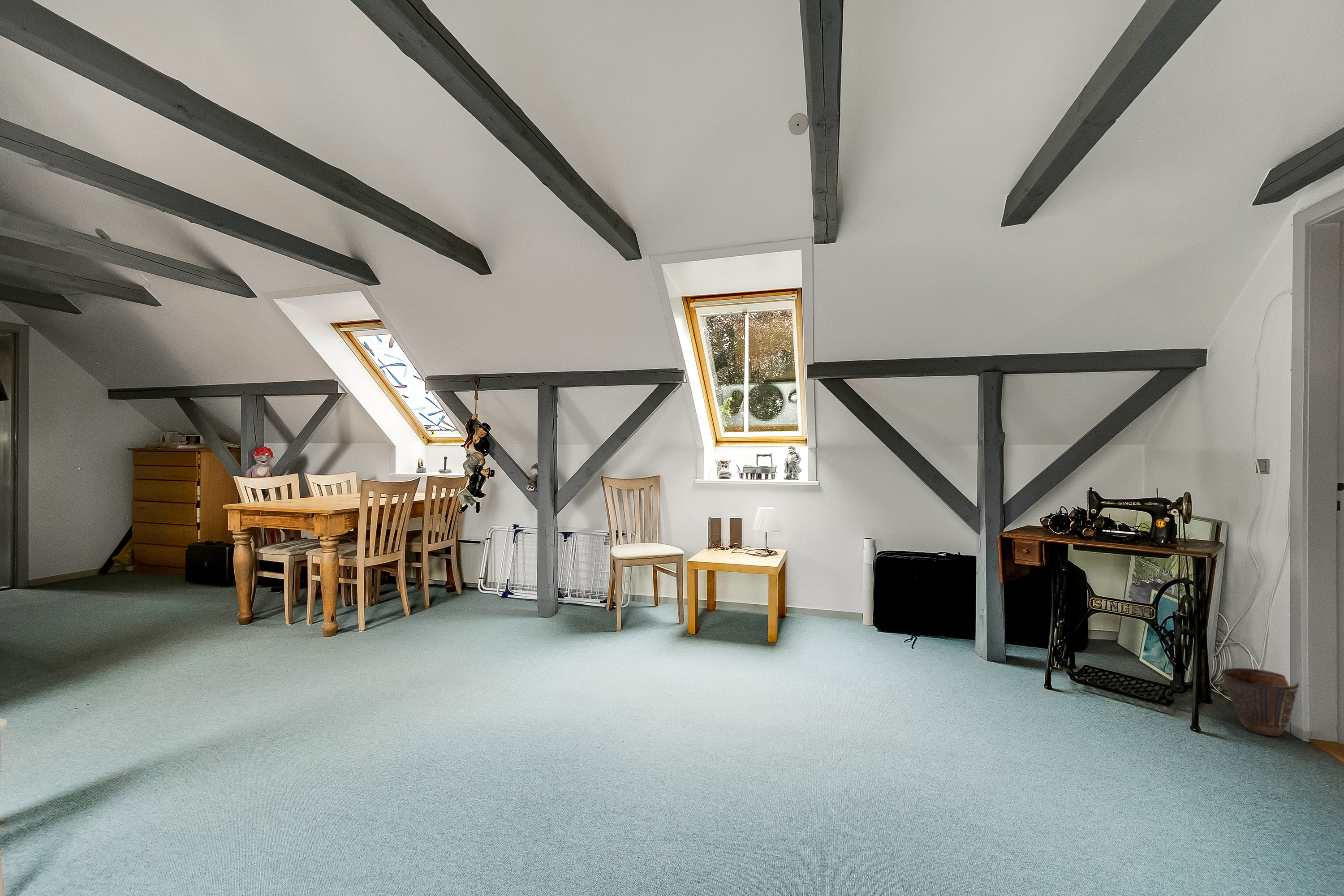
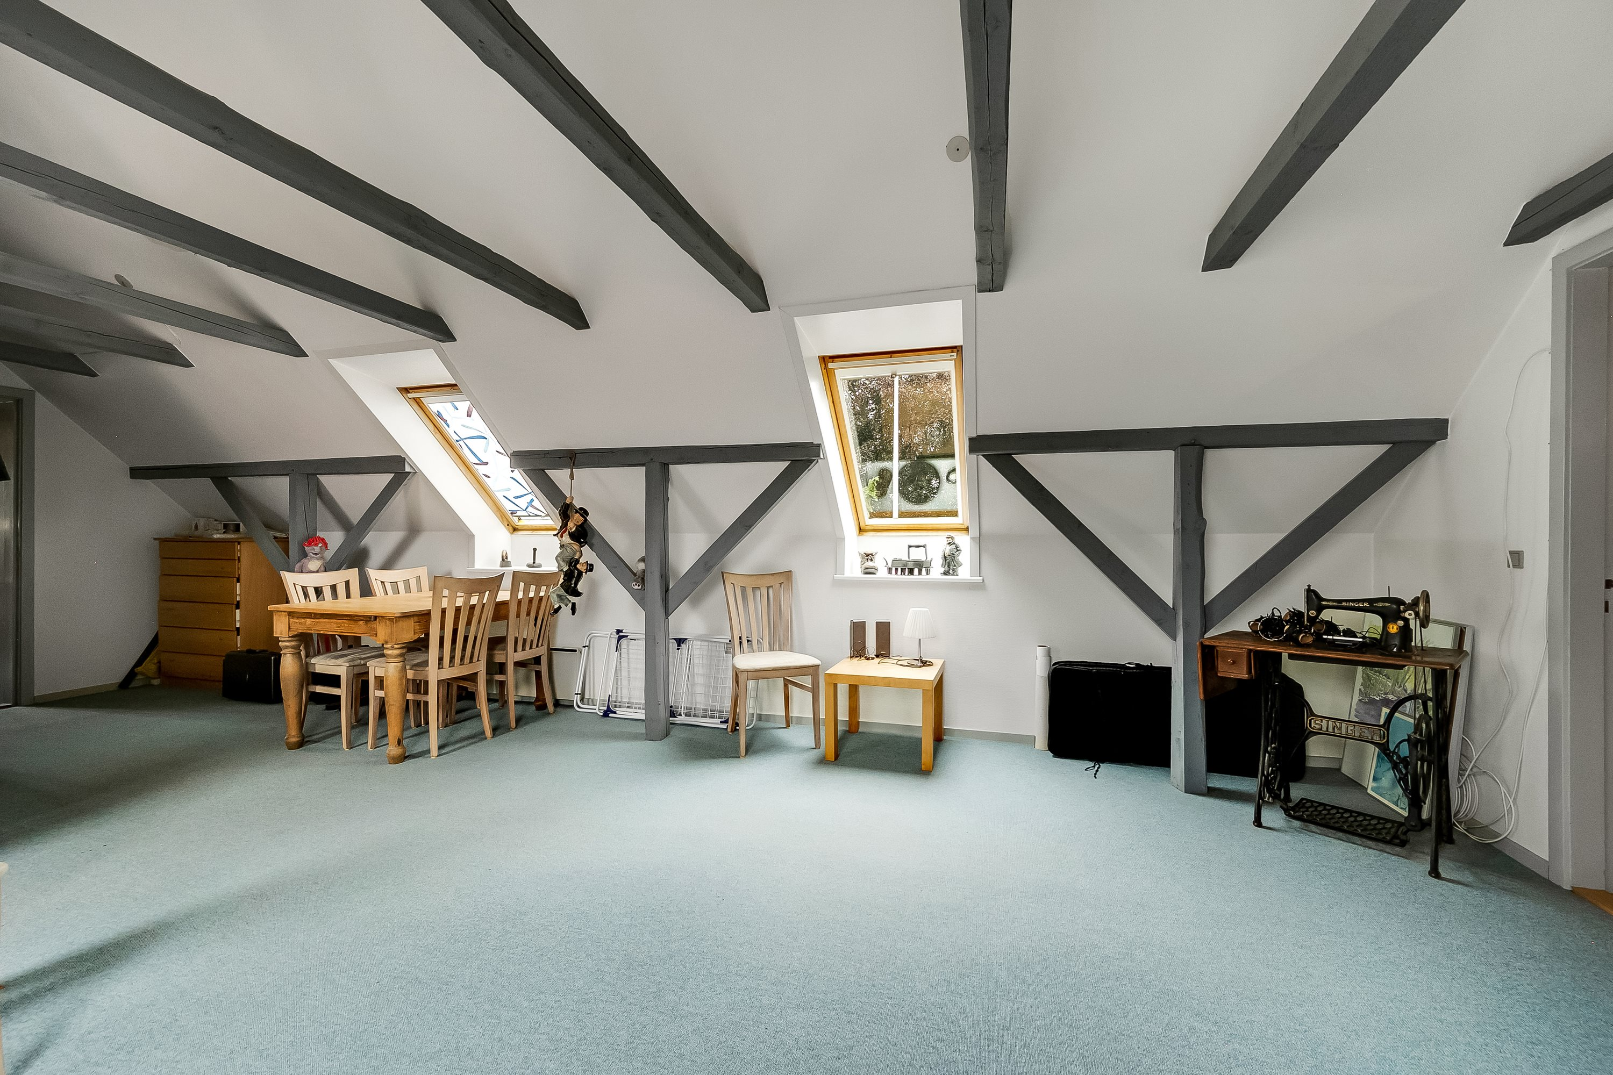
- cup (1259, 702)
